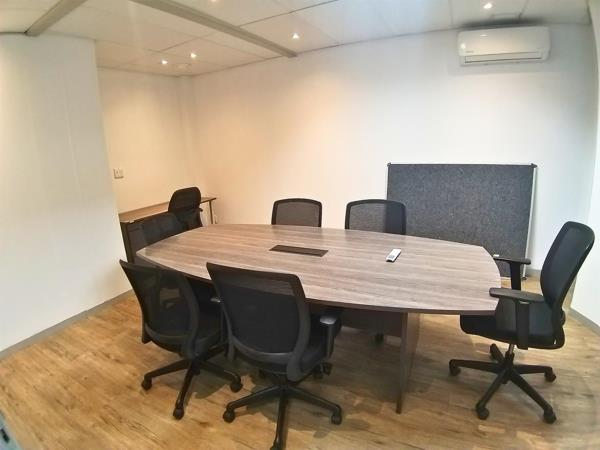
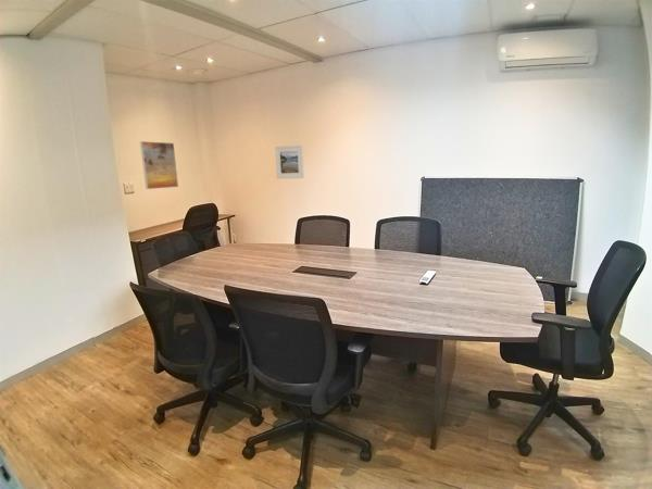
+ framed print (160, 165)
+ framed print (289, 162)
